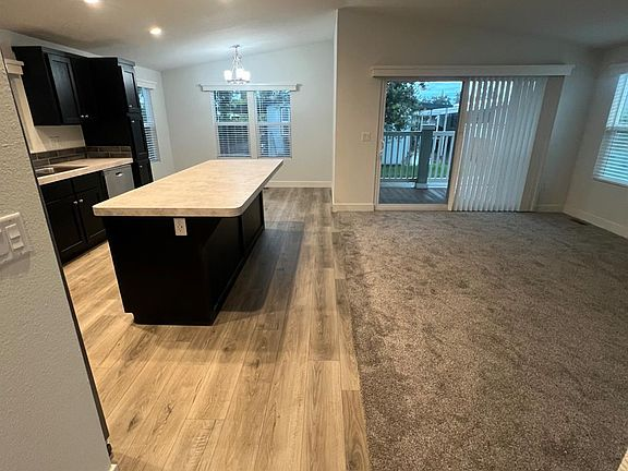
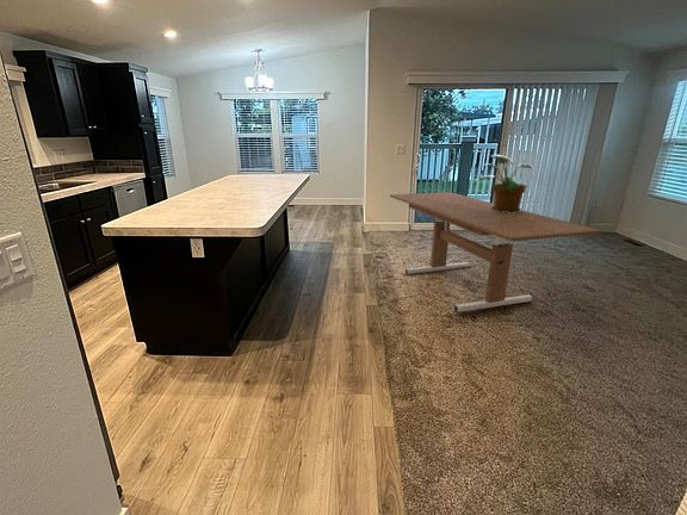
+ dining table (466, 248)
+ potted plant (501, 181)
